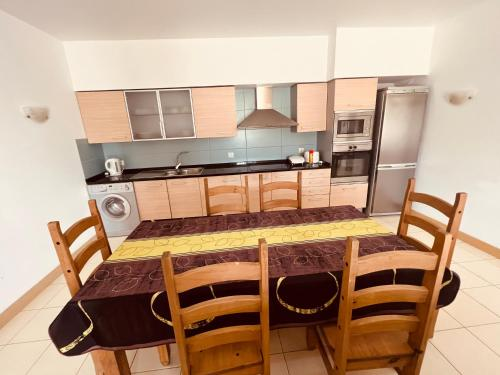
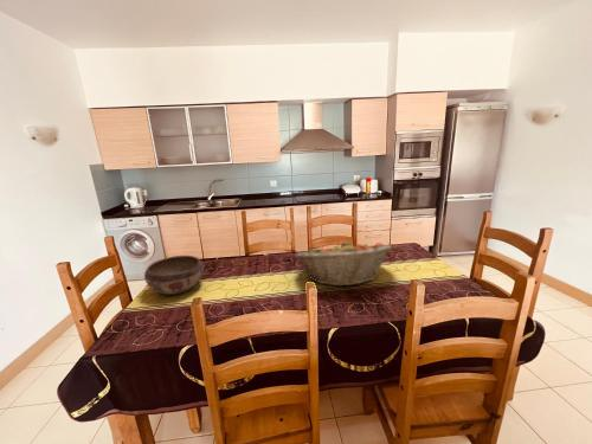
+ fruit basket (342, 257)
+ decorative bowl (175, 276)
